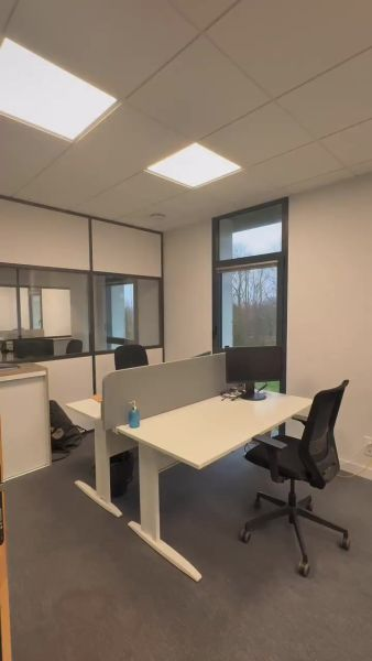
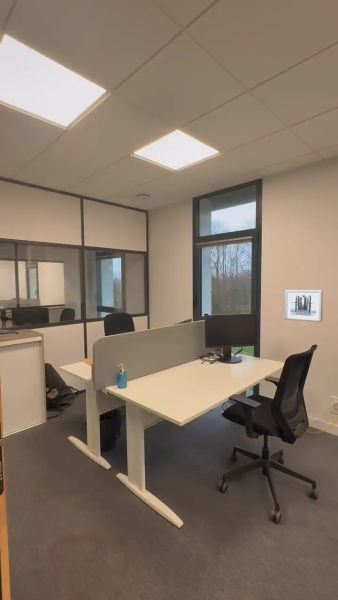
+ wall art (302, 305)
